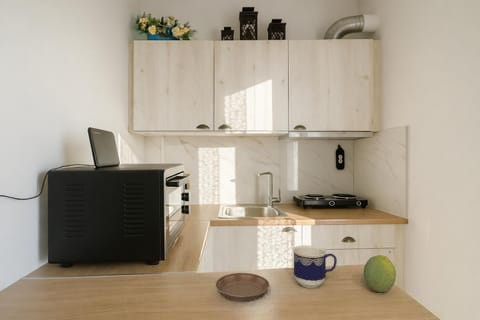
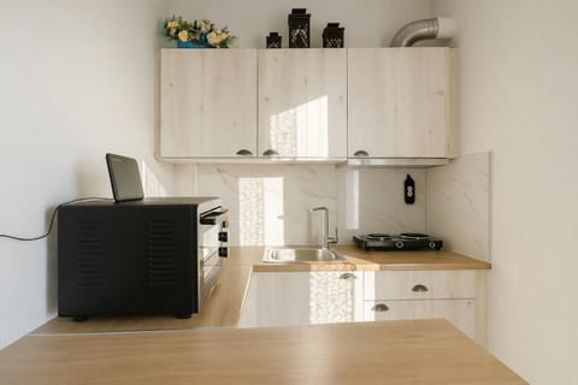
- fruit (379, 273)
- cup (314, 267)
- saucer (242, 288)
